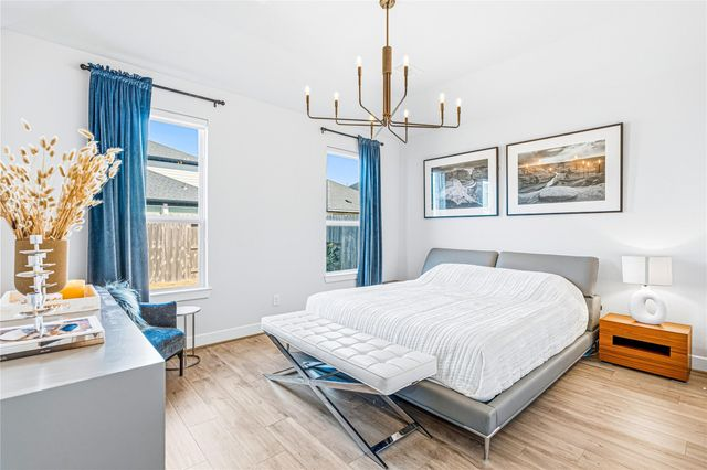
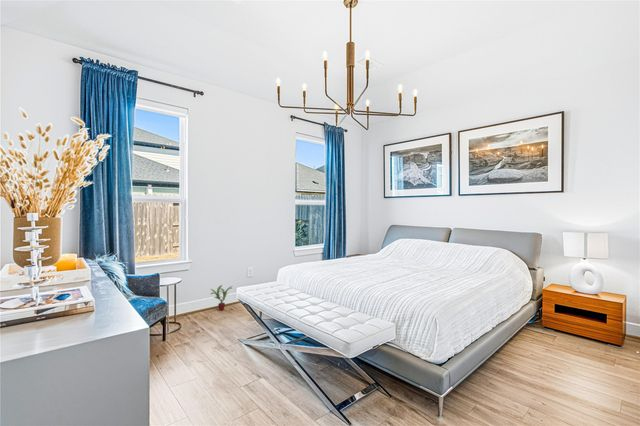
+ potted plant (223, 298)
